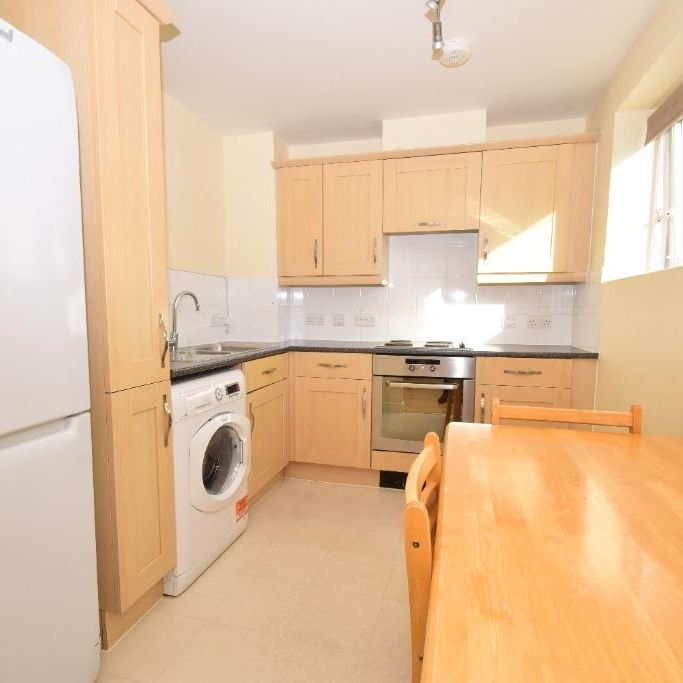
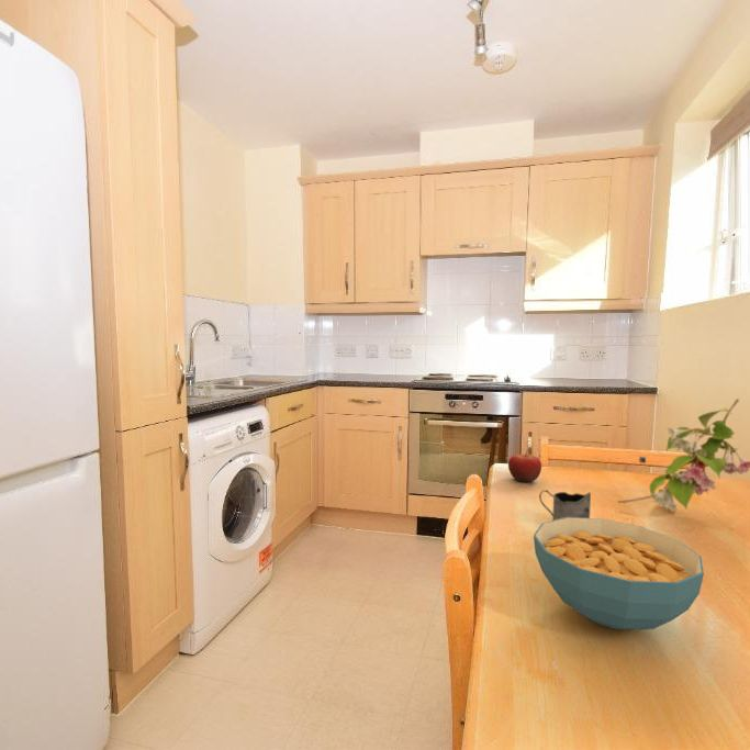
+ fruit (524, 464)
+ tea glass holder (564, 506)
+ cereal bowl (612, 580)
+ plant (683, 456)
